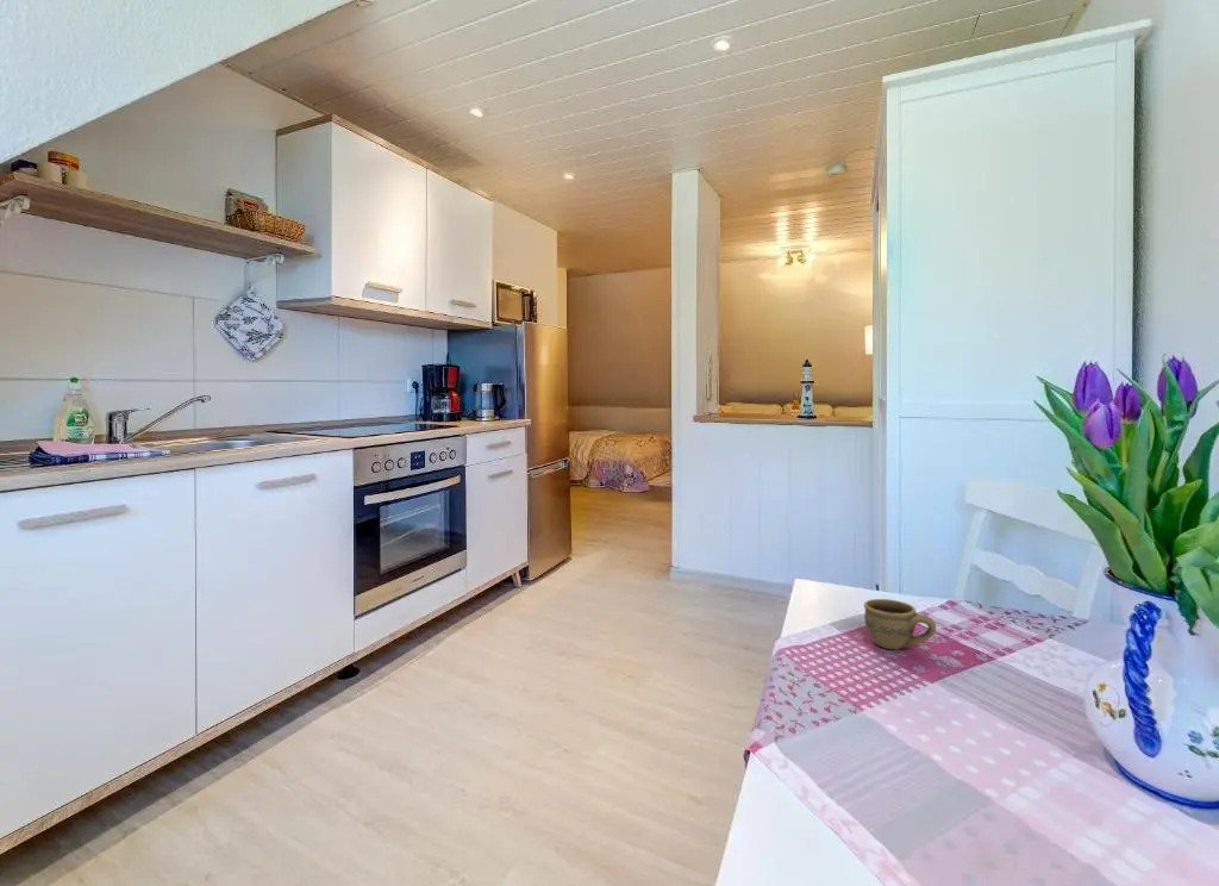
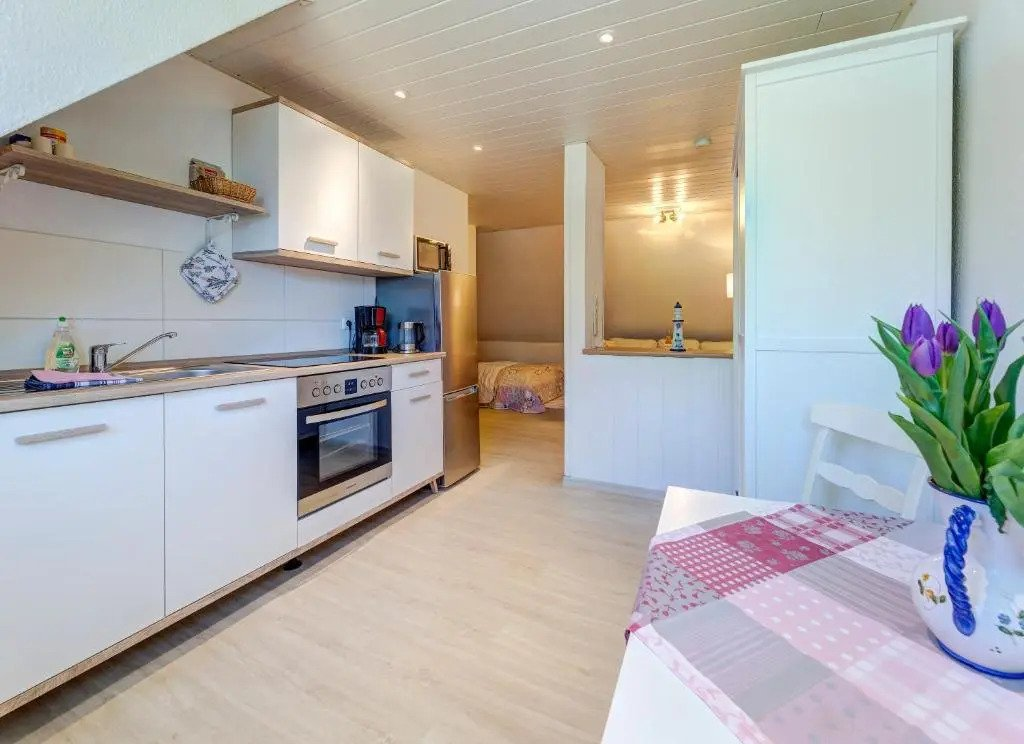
- cup (898, 626)
